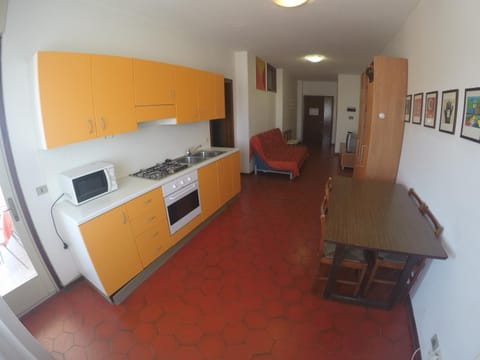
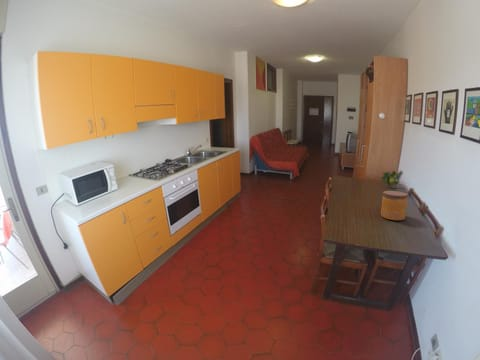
+ jar (393, 205)
+ flowering plant (391, 179)
